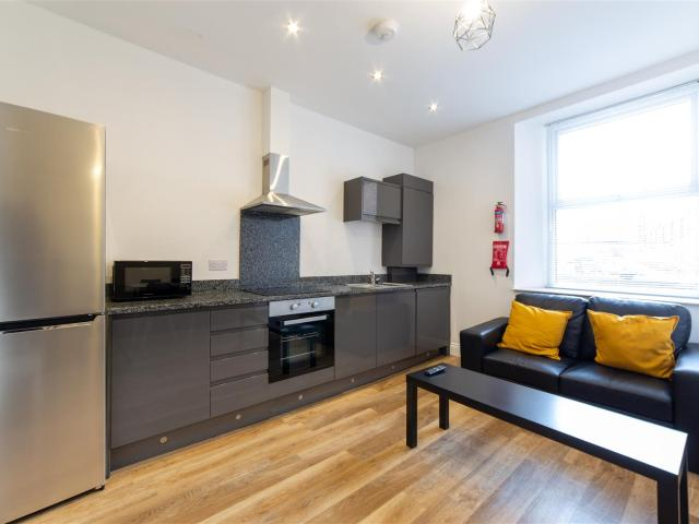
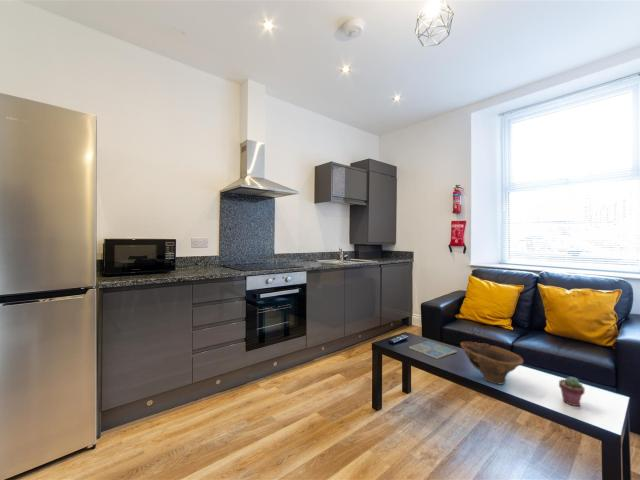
+ bowl (489, 364)
+ drink coaster (432, 349)
+ potted succulent (571, 389)
